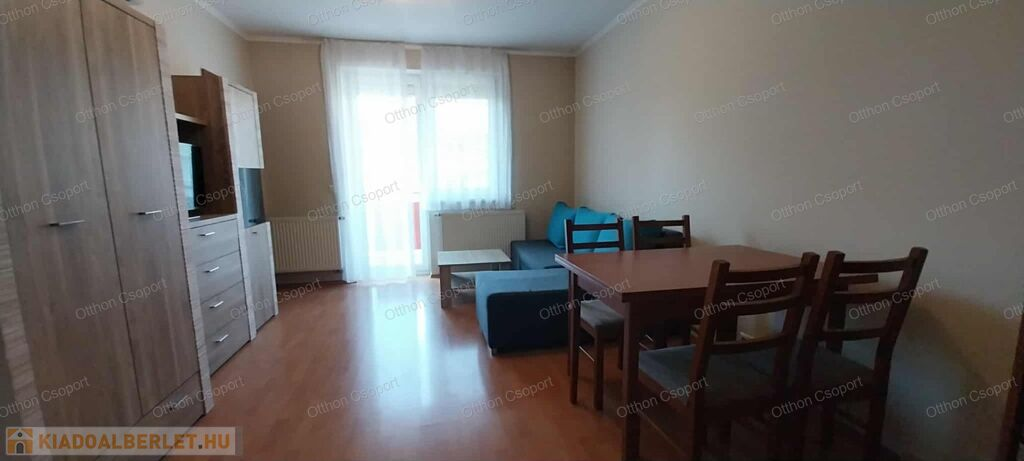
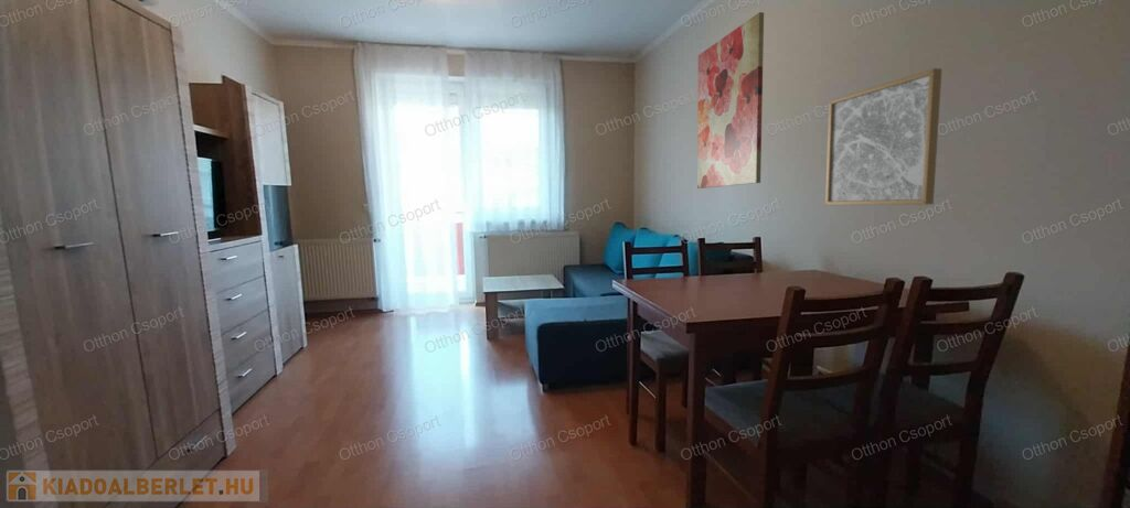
+ wall art (726, 112)
+ wall art (875, 147)
